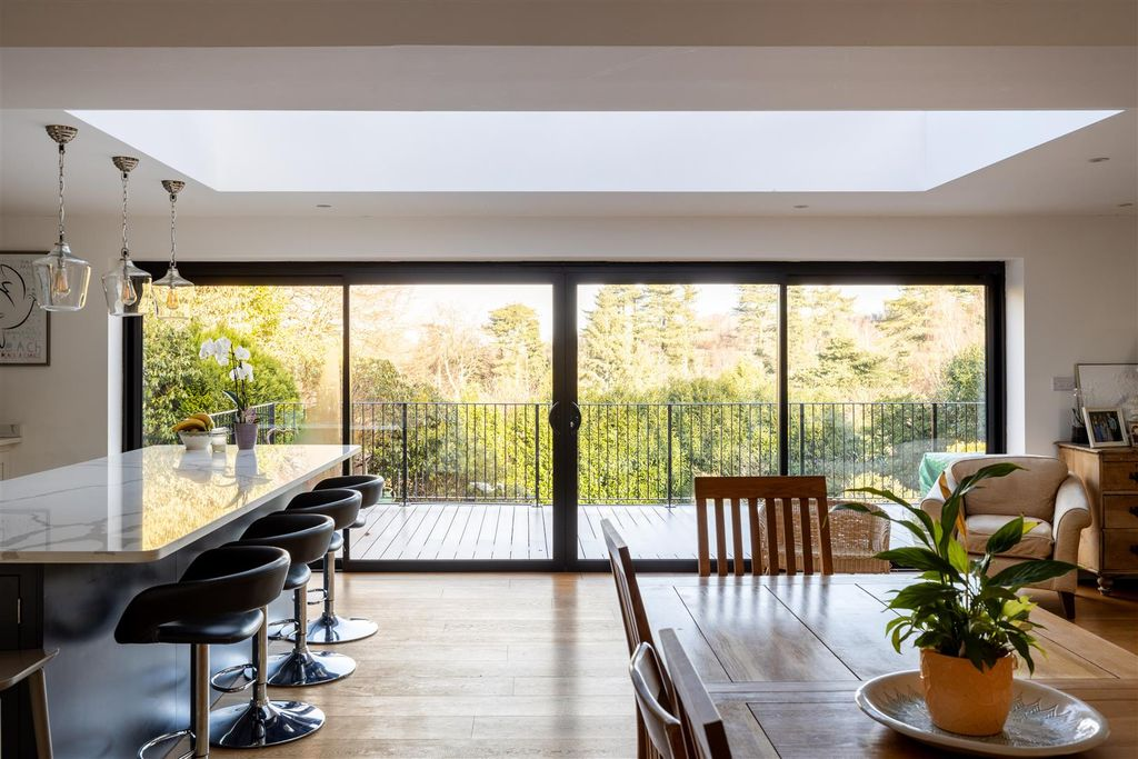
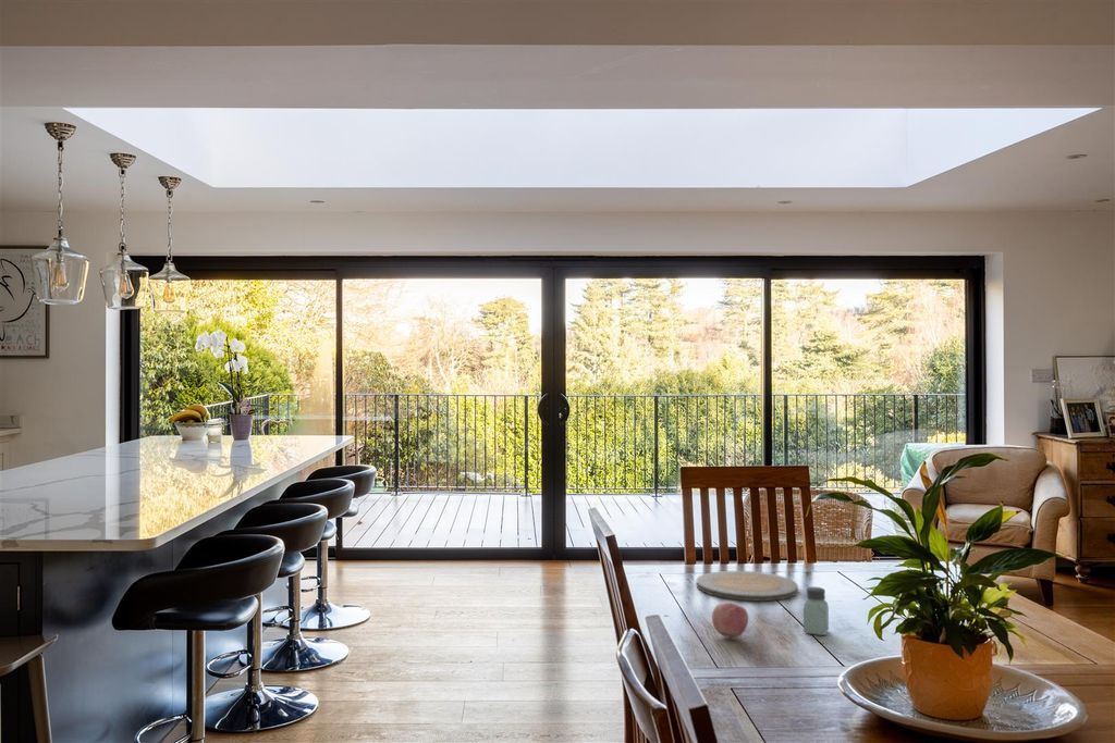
+ plate (746, 584)
+ apple (730, 619)
+ saltshaker (816, 610)
